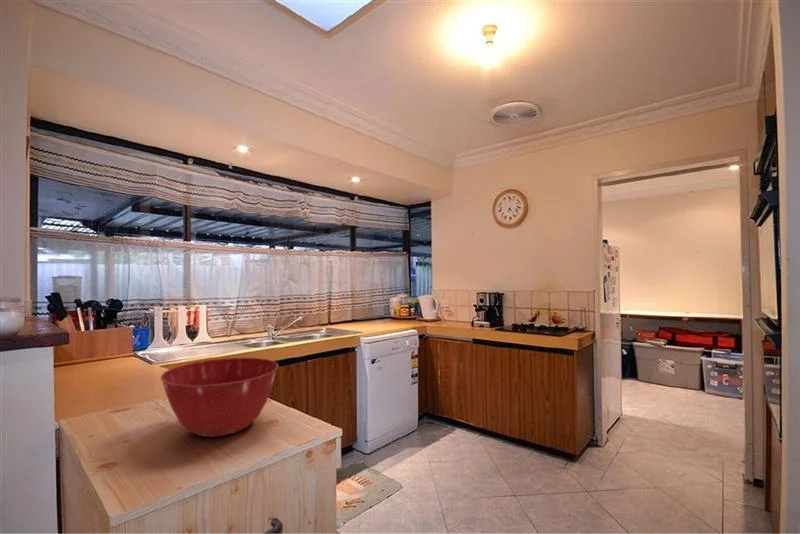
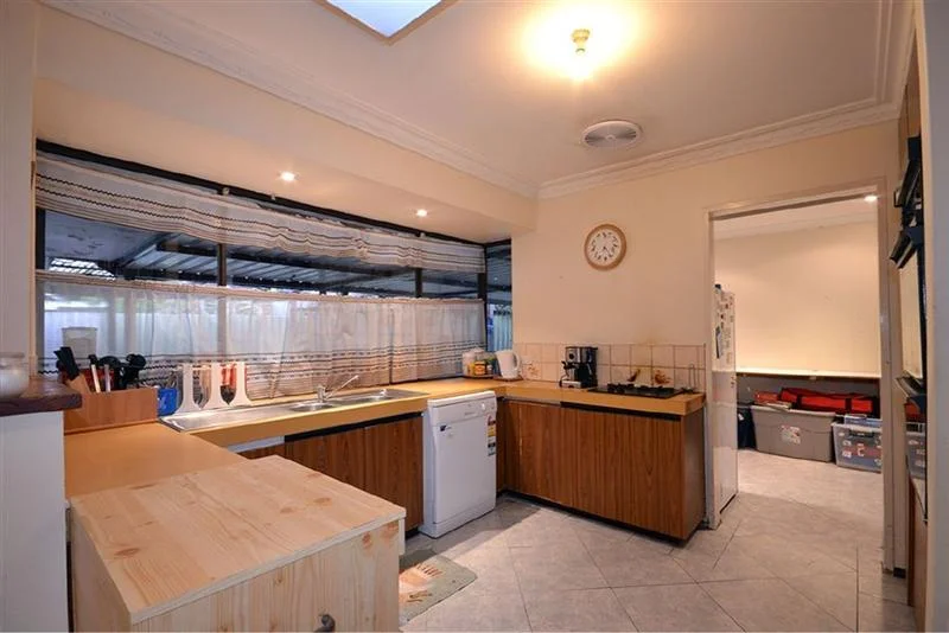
- mixing bowl (223, 397)
